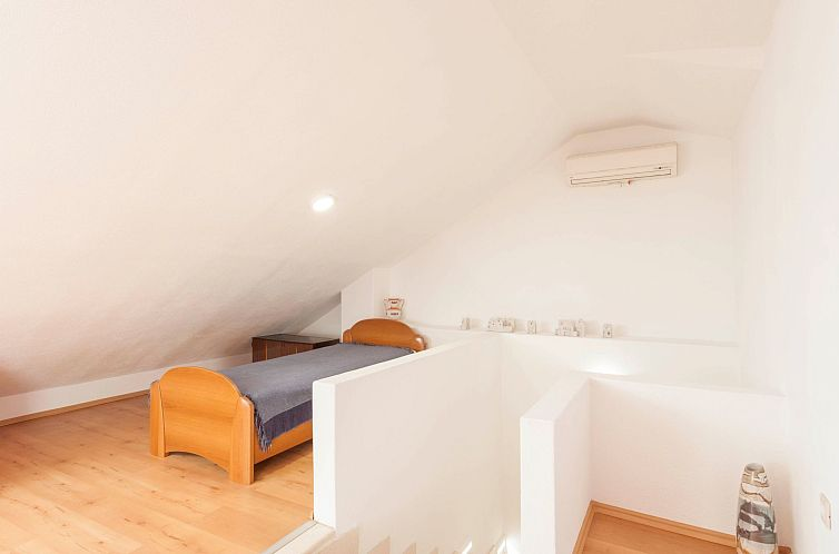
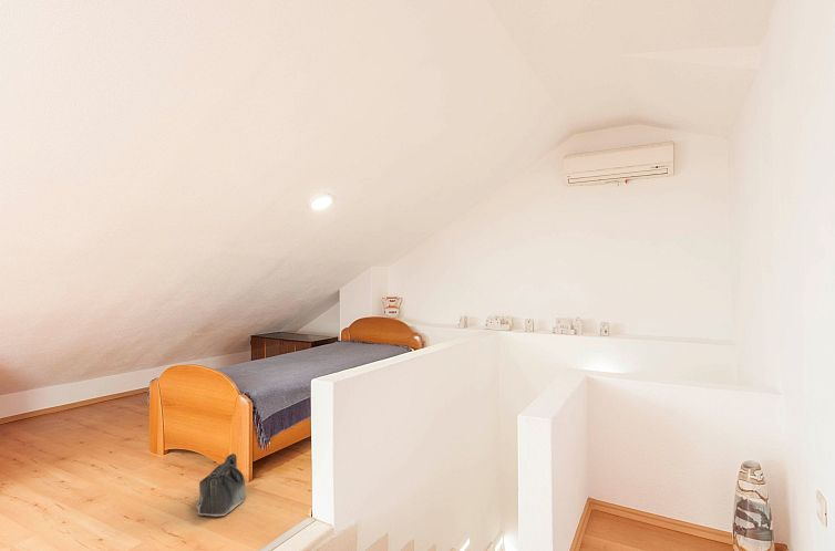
+ saddlebag (221, 481)
